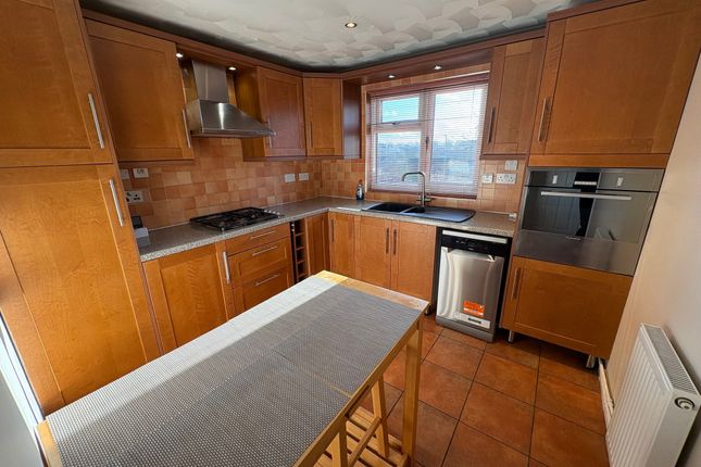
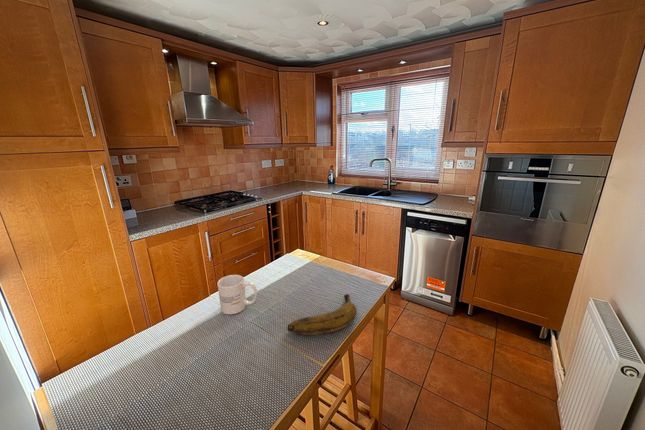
+ mug (237, 292)
+ banana (323, 314)
